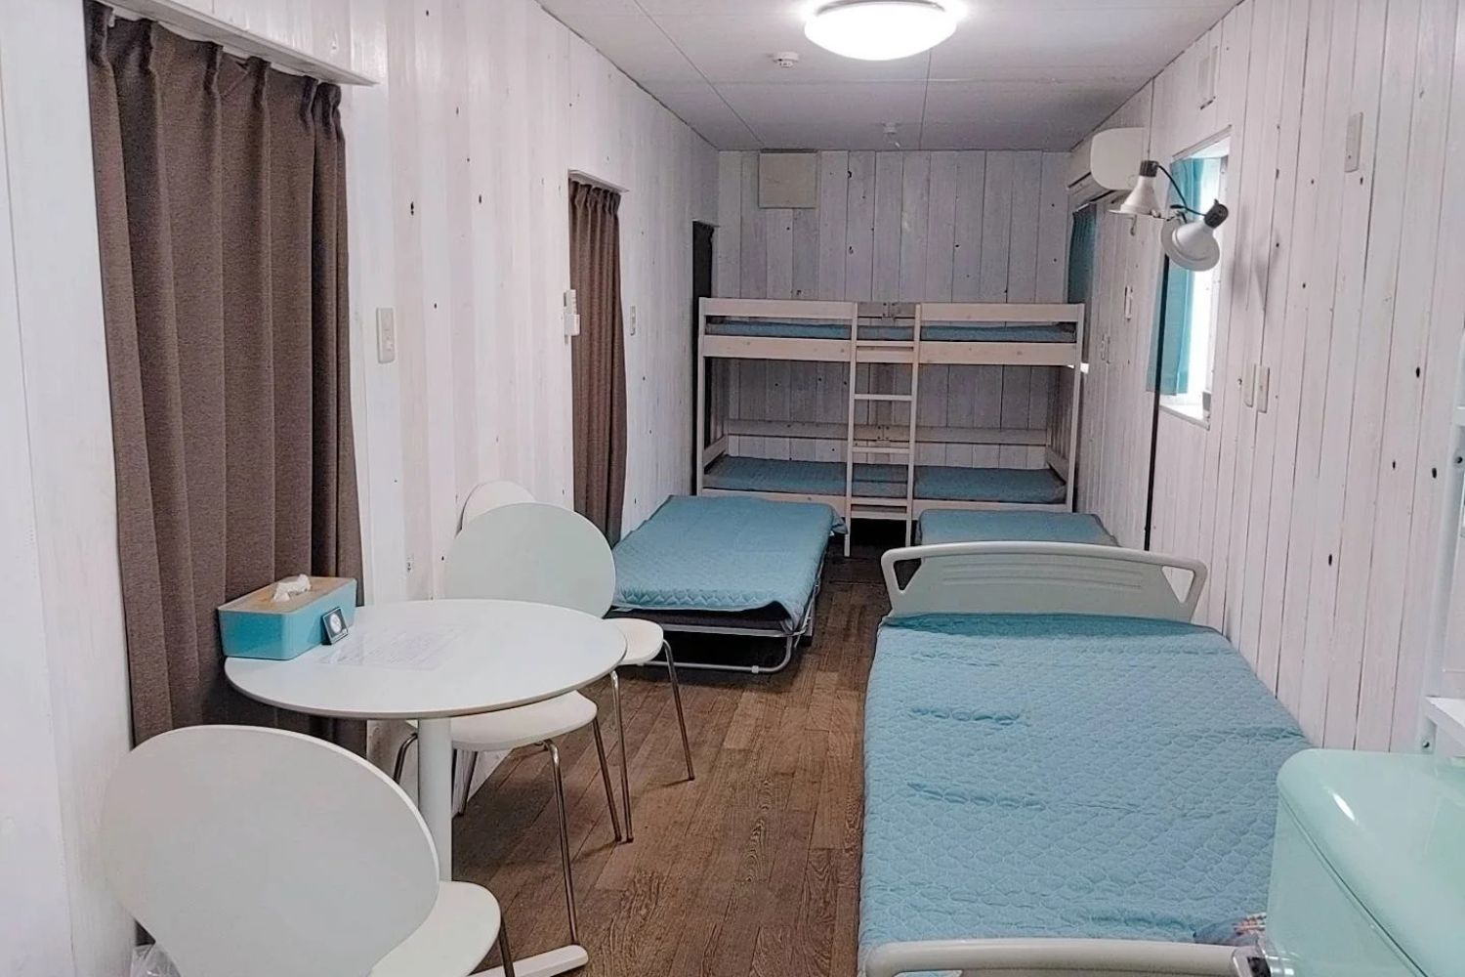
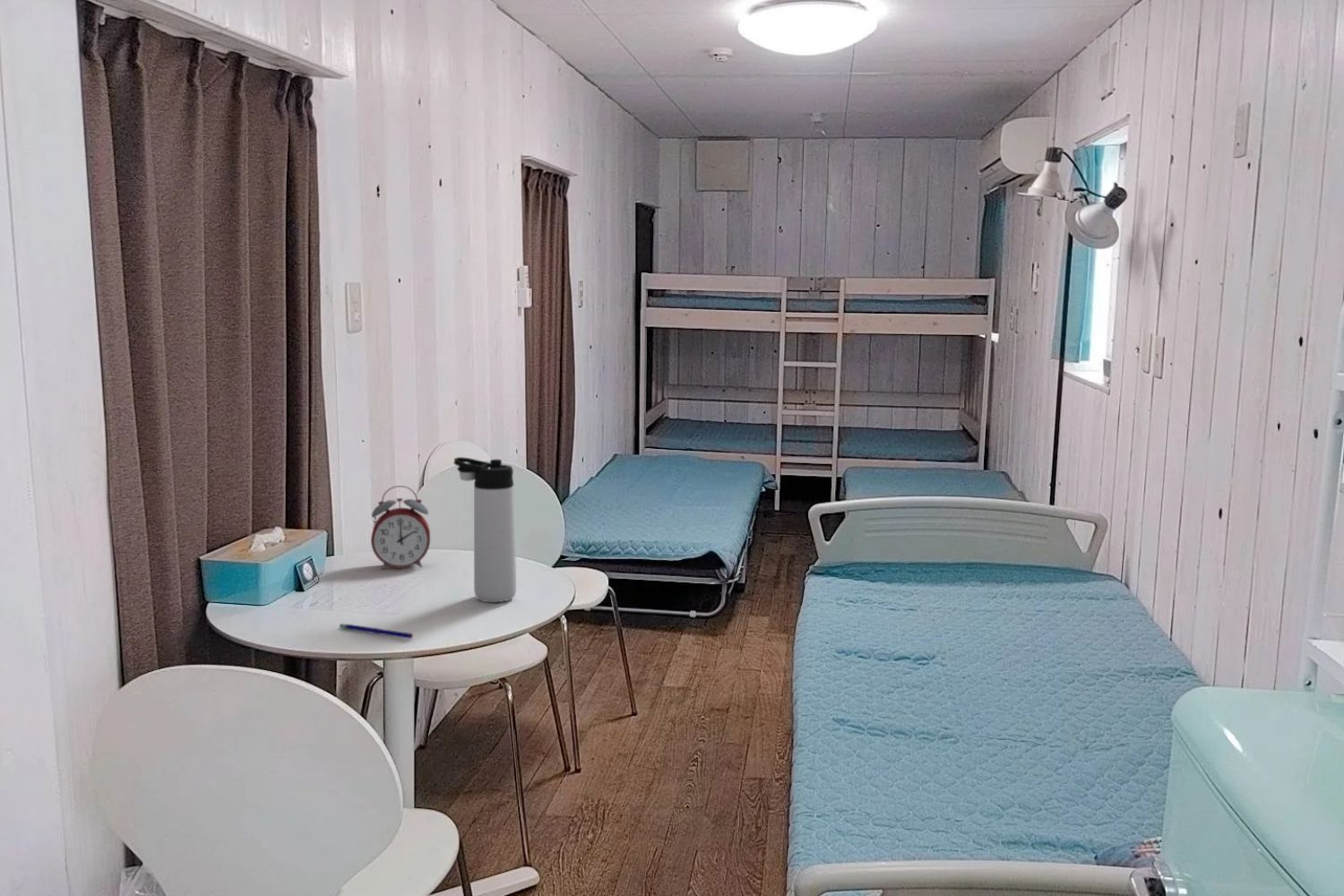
+ alarm clock (401, 526)
+ thermos bottle (485, 528)
+ pen (375, 631)
